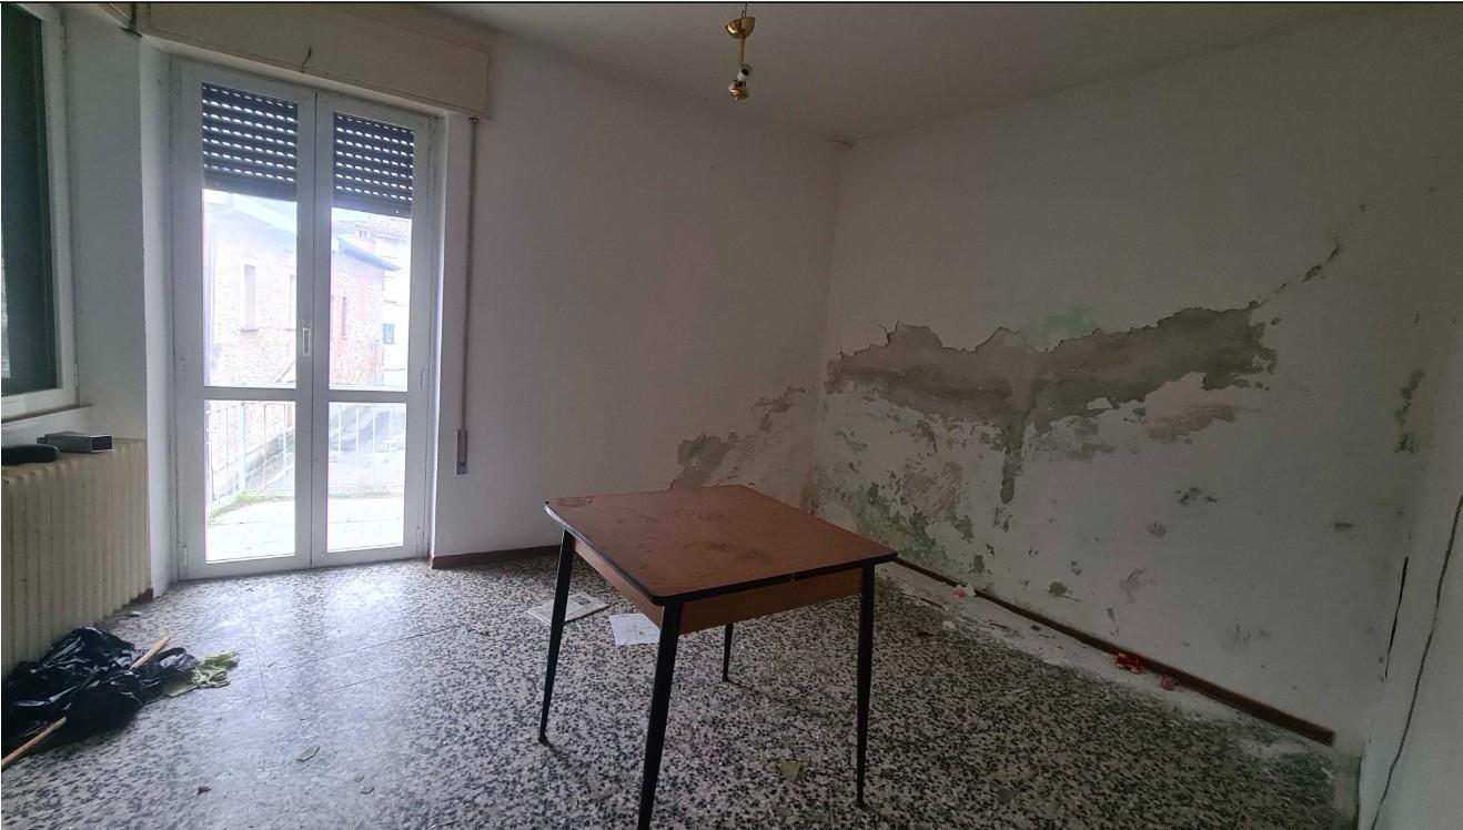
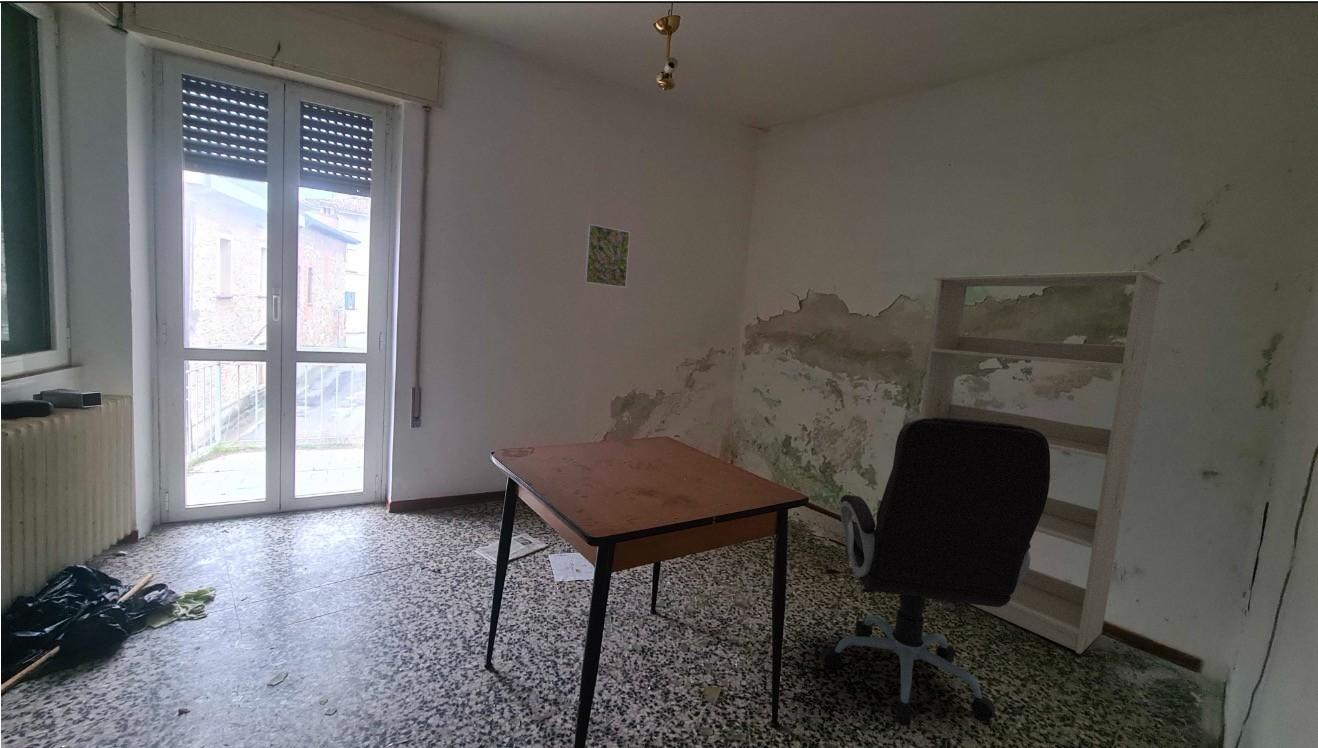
+ bookcase (1014, 424)
+ office chair (917, 546)
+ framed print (607, 256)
